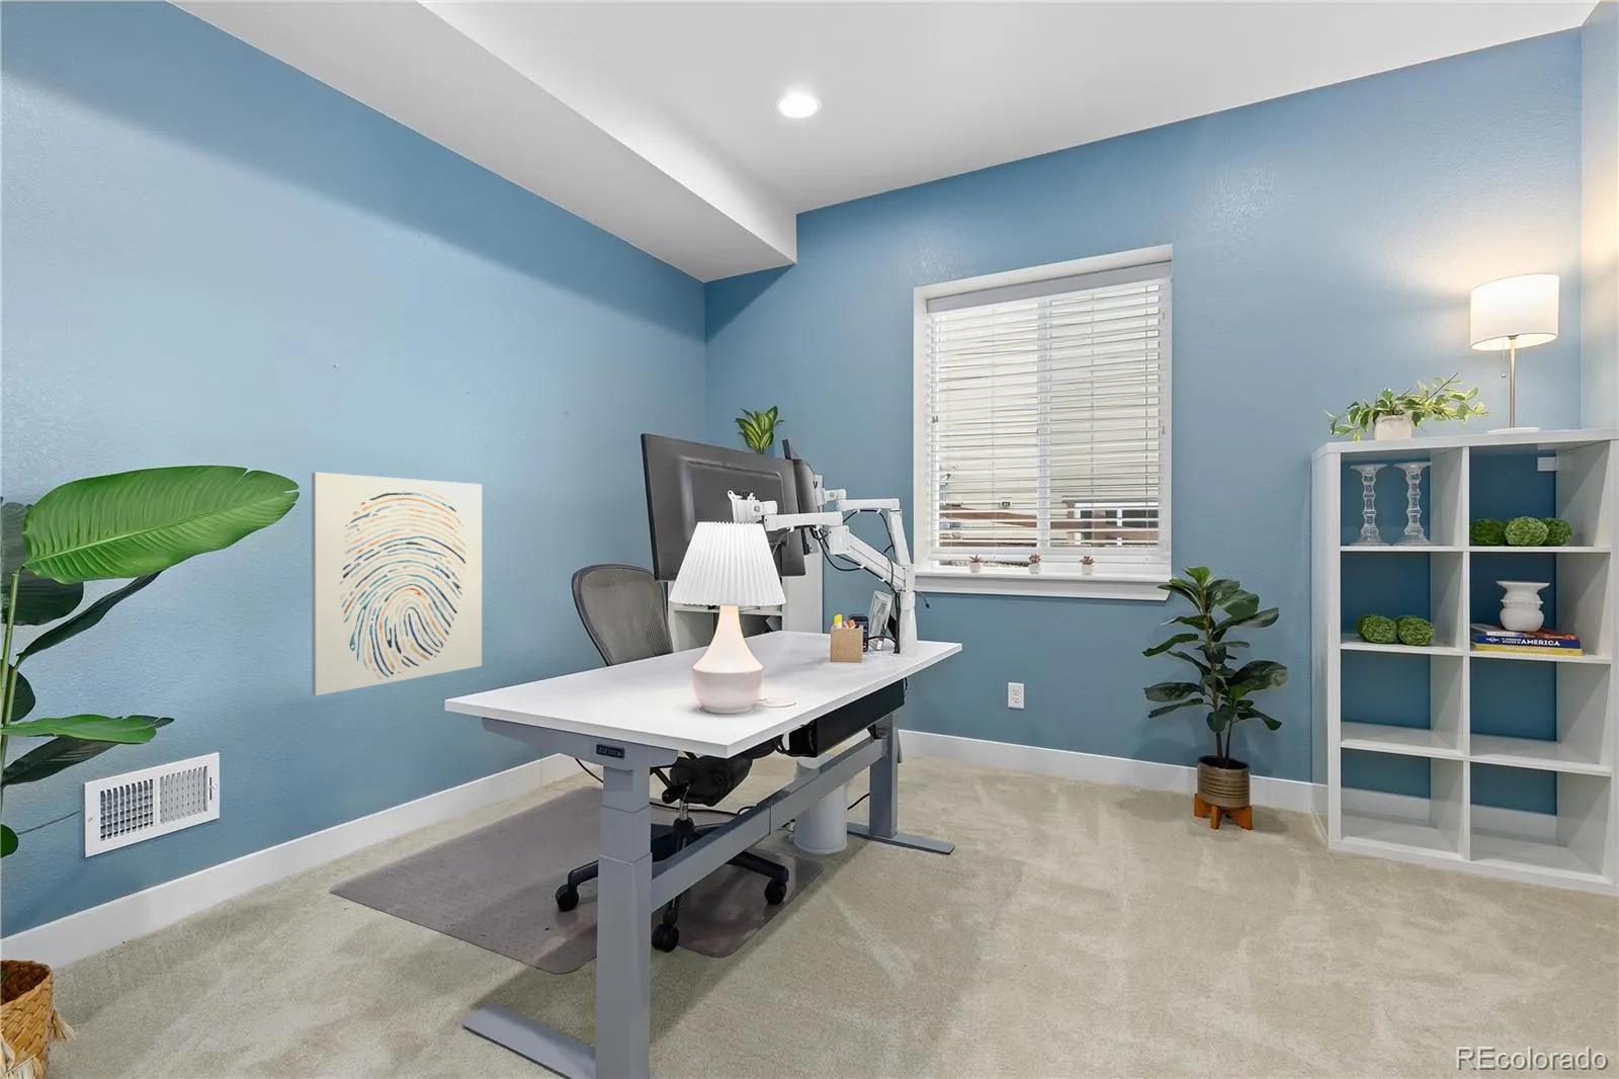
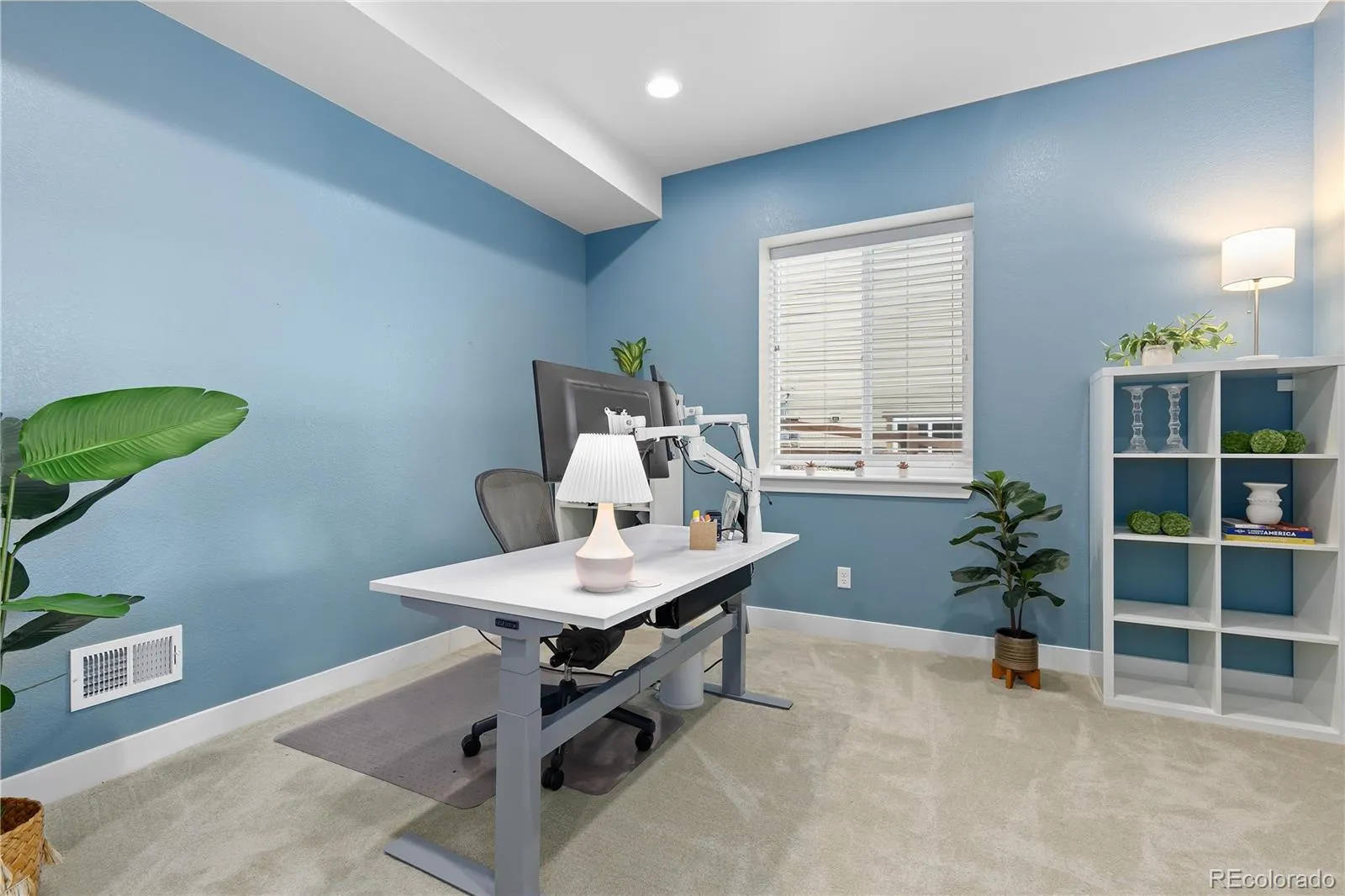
- wall art (404, 579)
